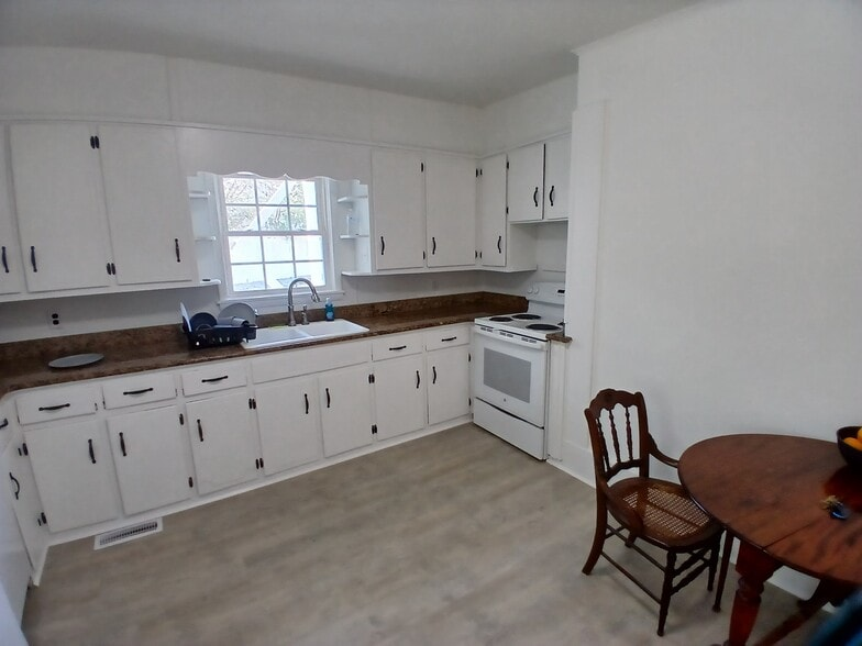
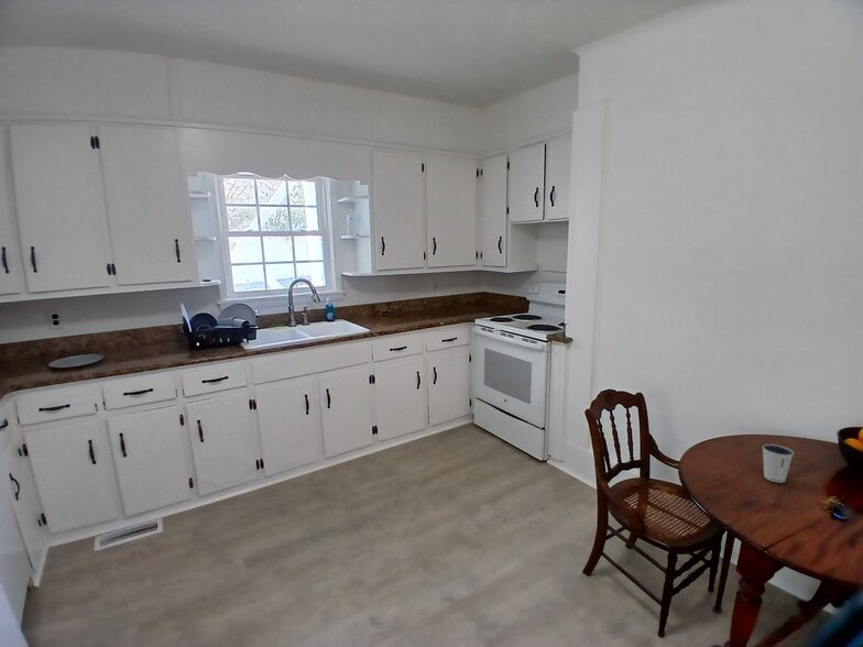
+ dixie cup (776, 463)
